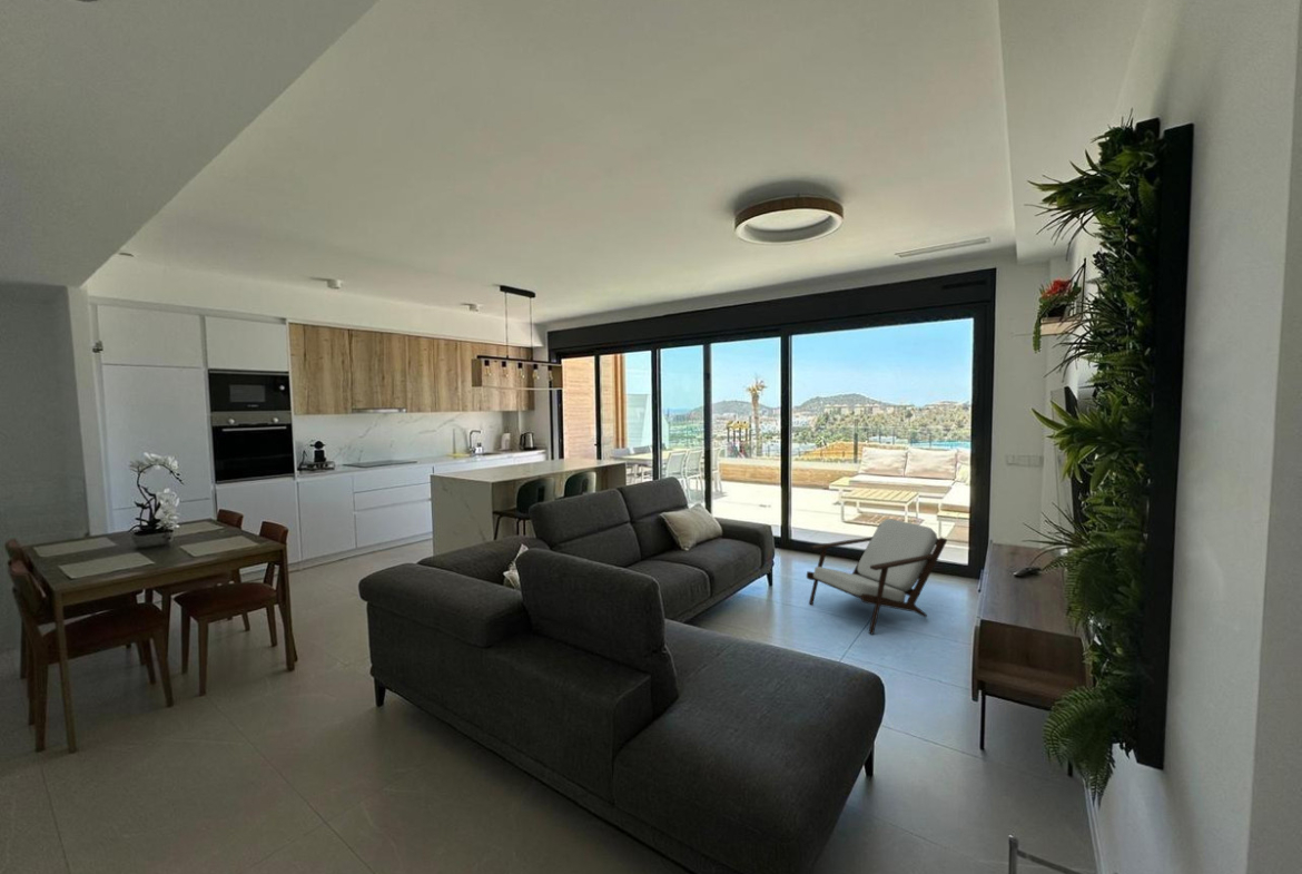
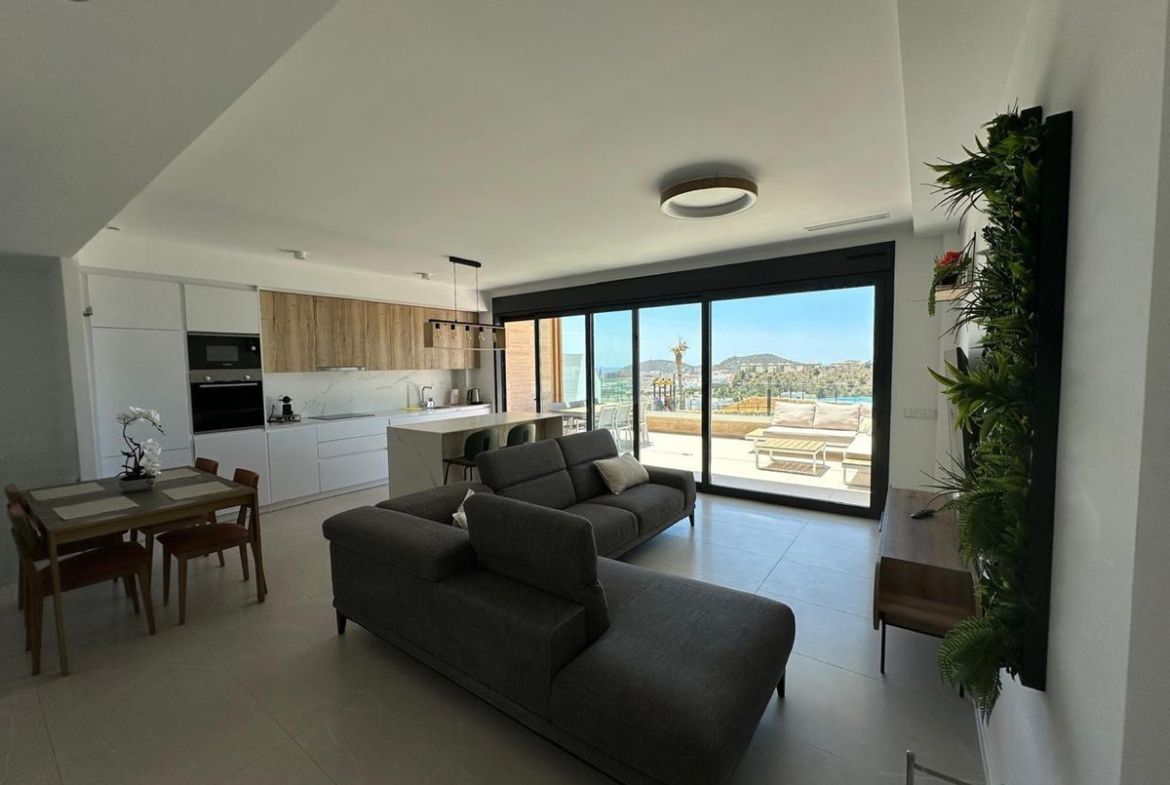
- armchair (874, 568)
